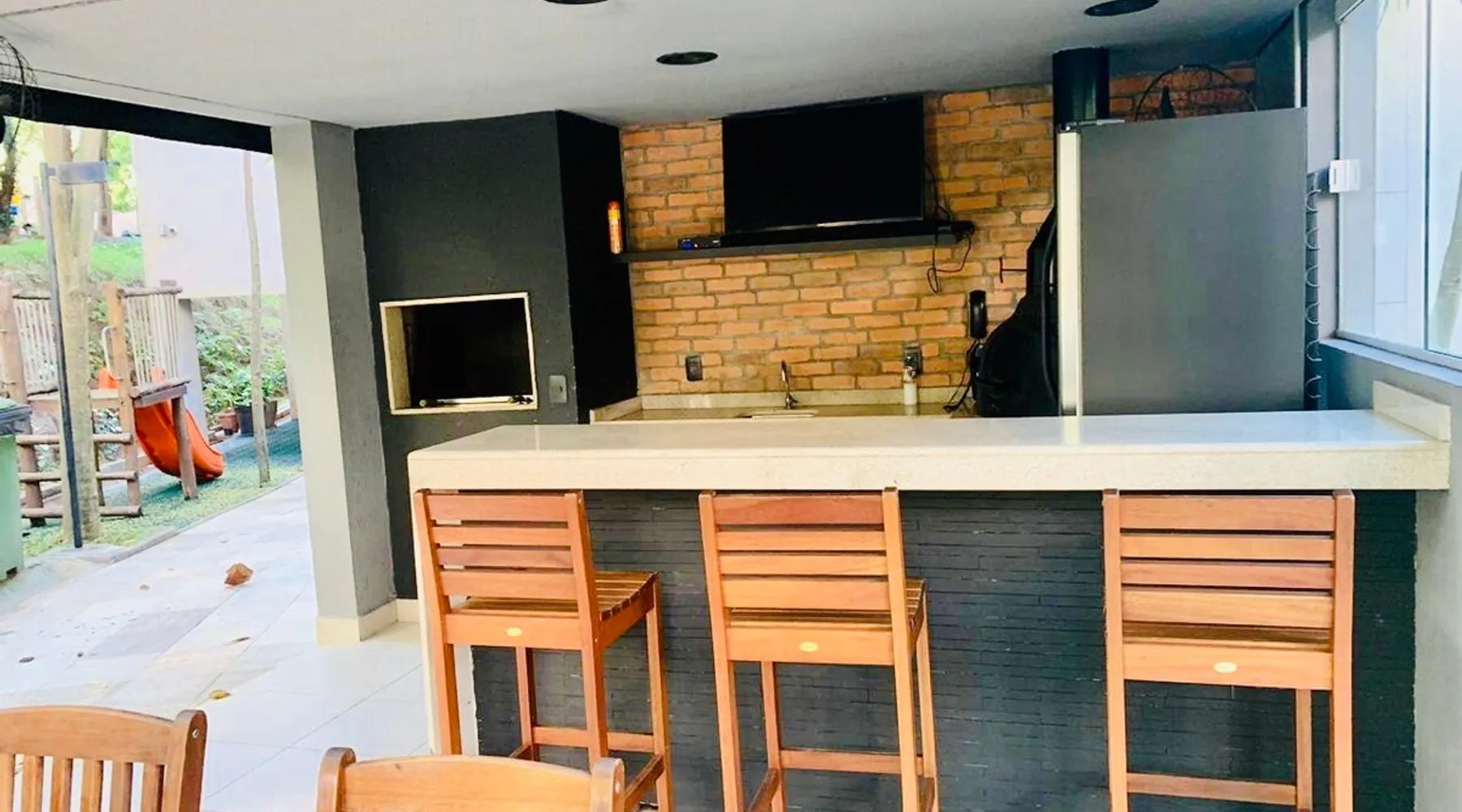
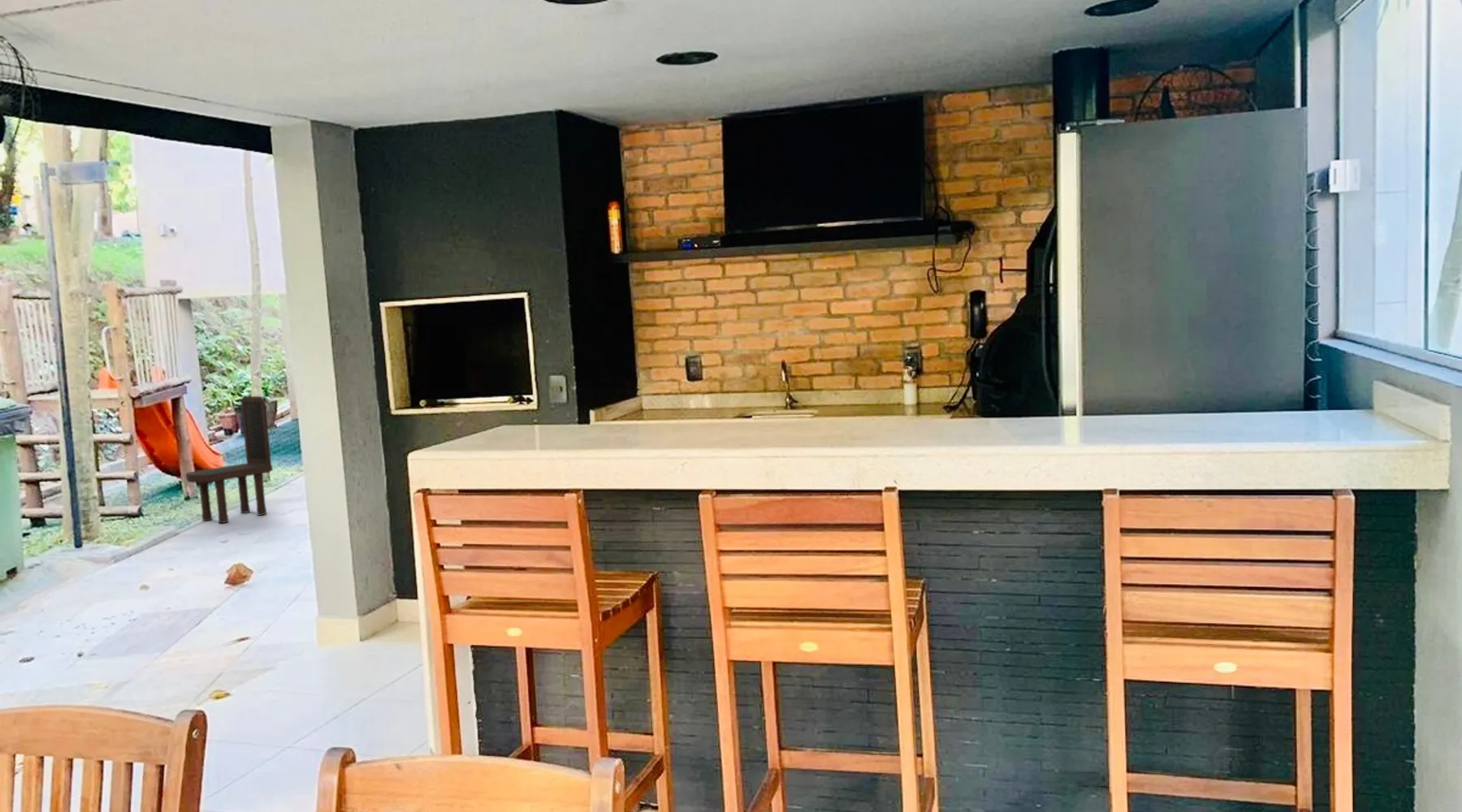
+ dining chair (230, 465)
